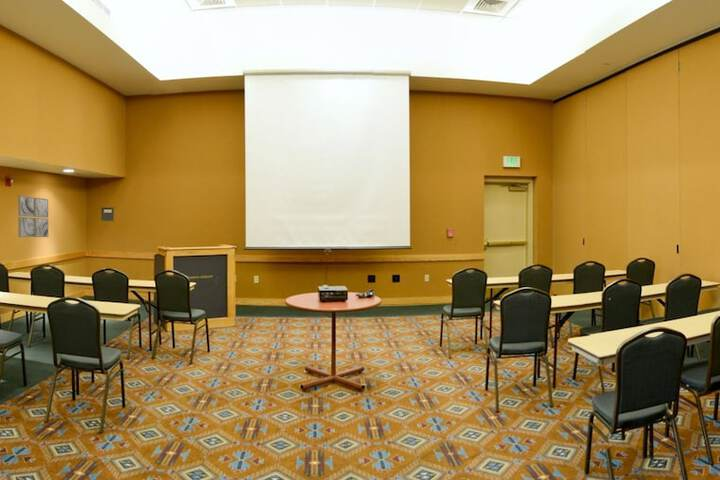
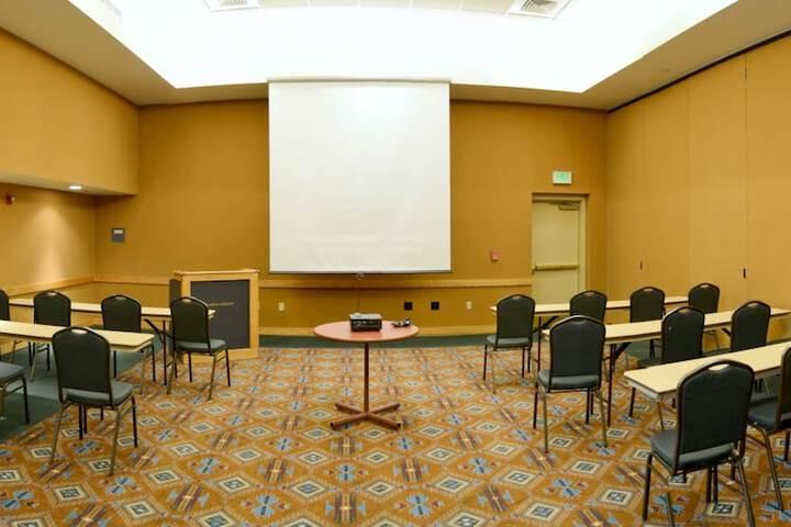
- wall art (34, 216)
